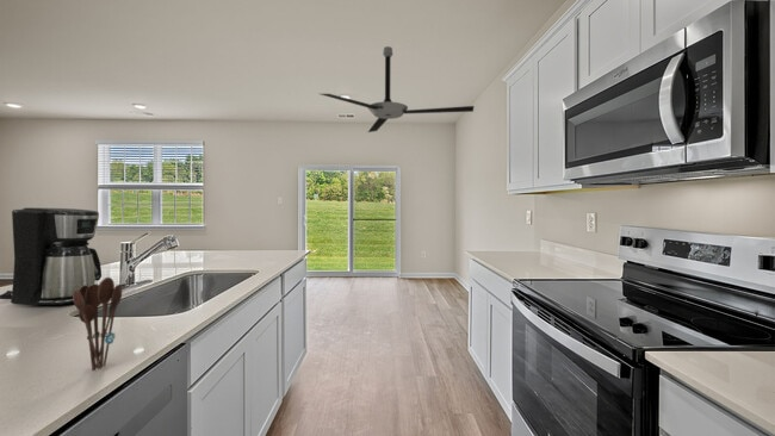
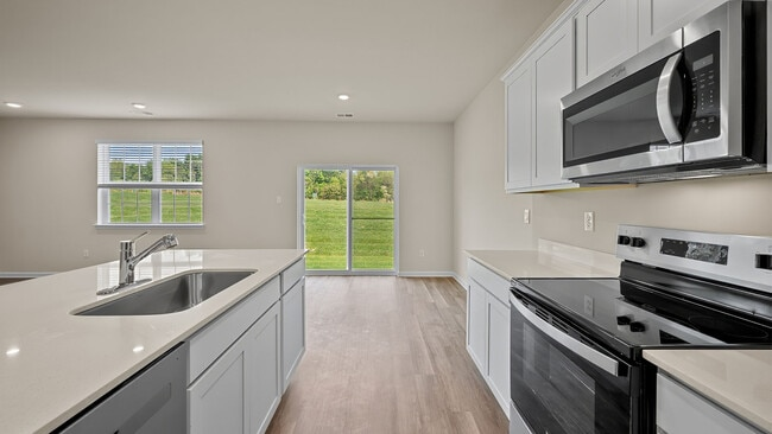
- coffee maker (56, 253)
- utensil holder (97, 323)
- ceiling fan (389, 85)
